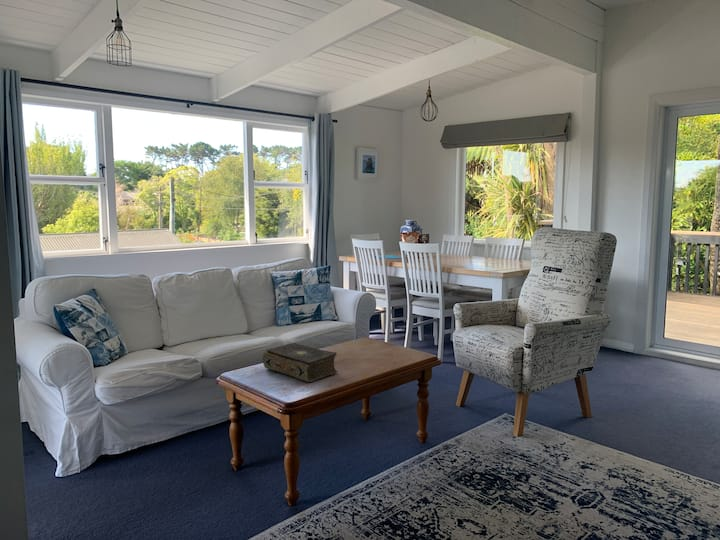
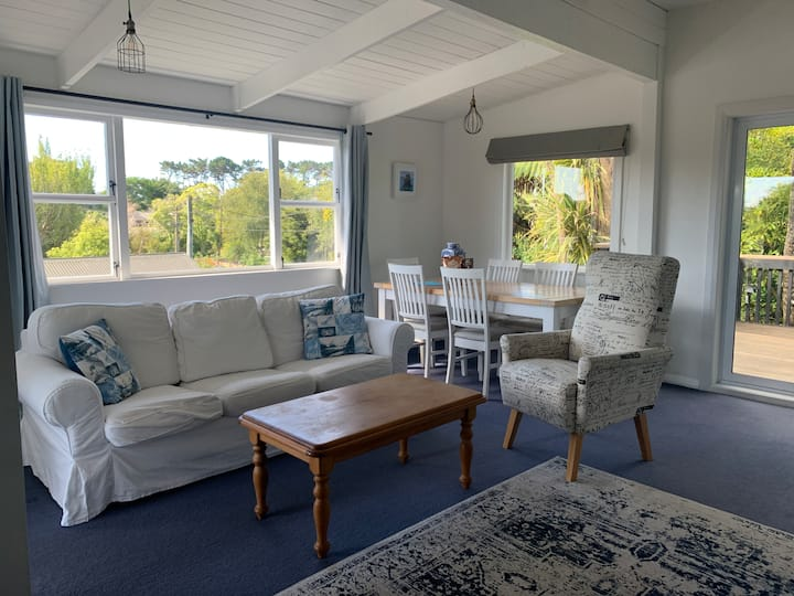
- book (300, 361)
